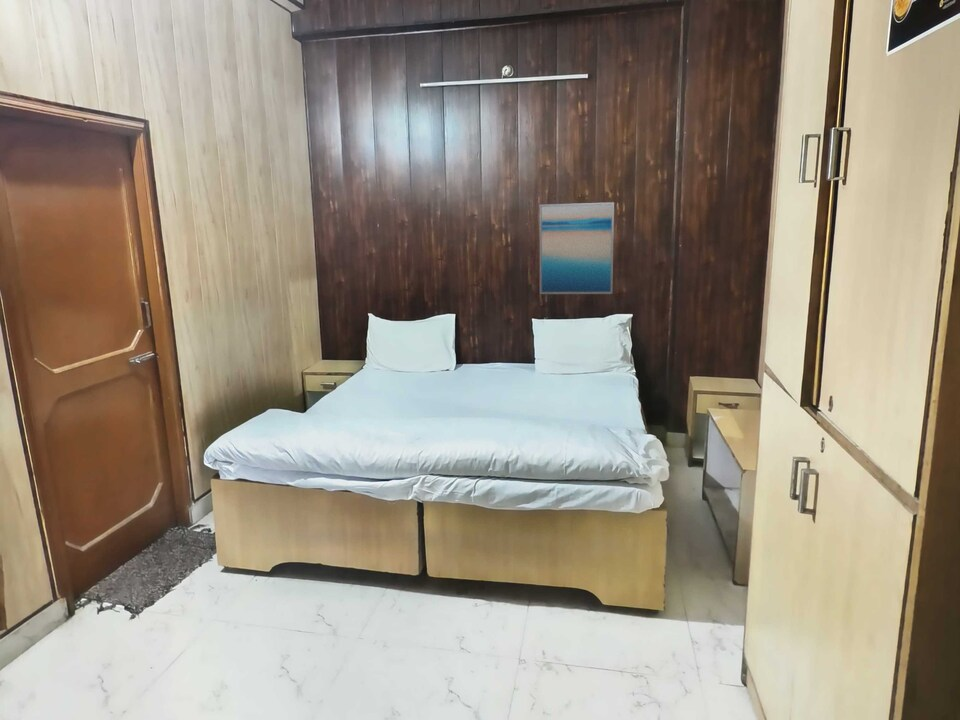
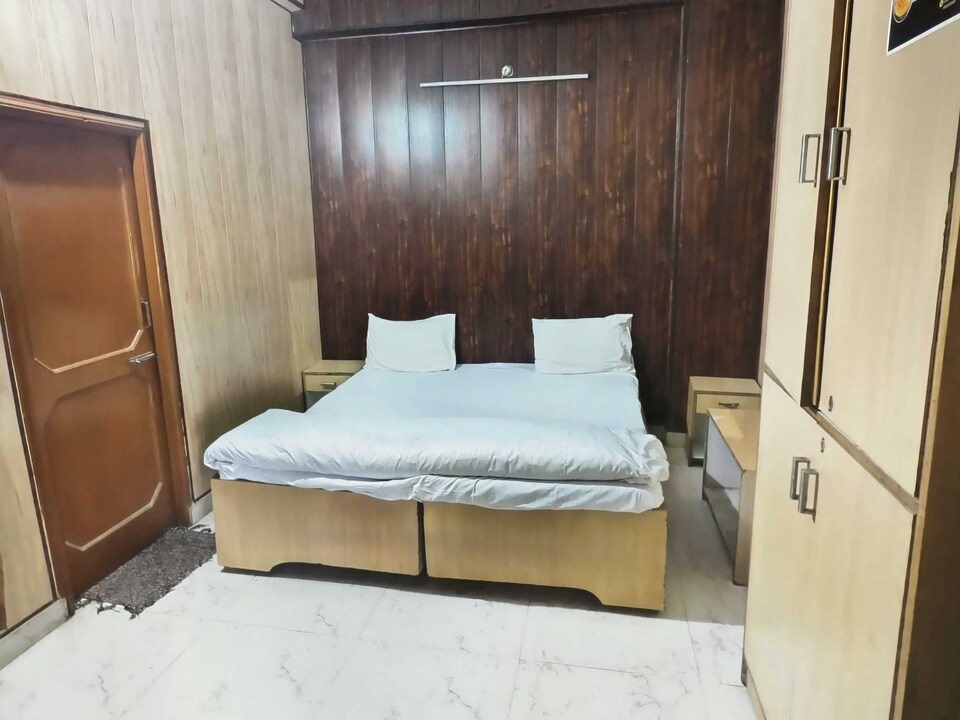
- wall art (576, 249)
